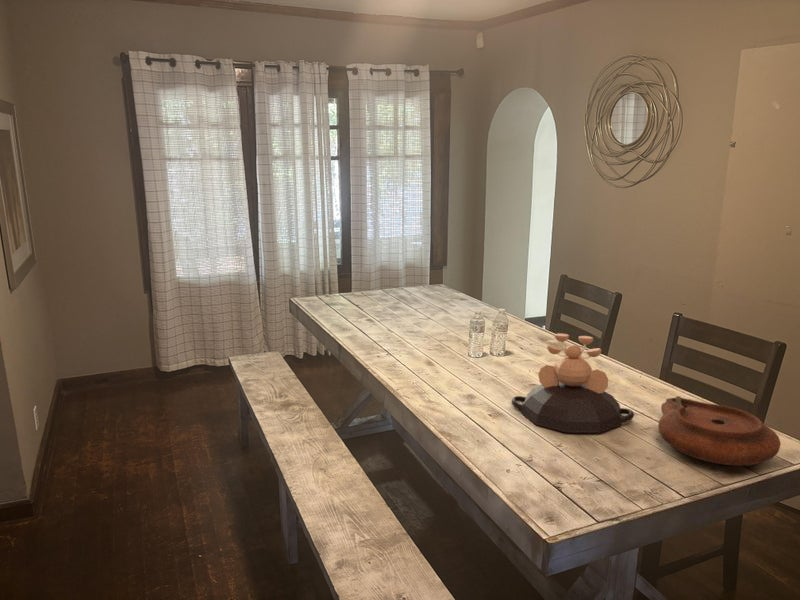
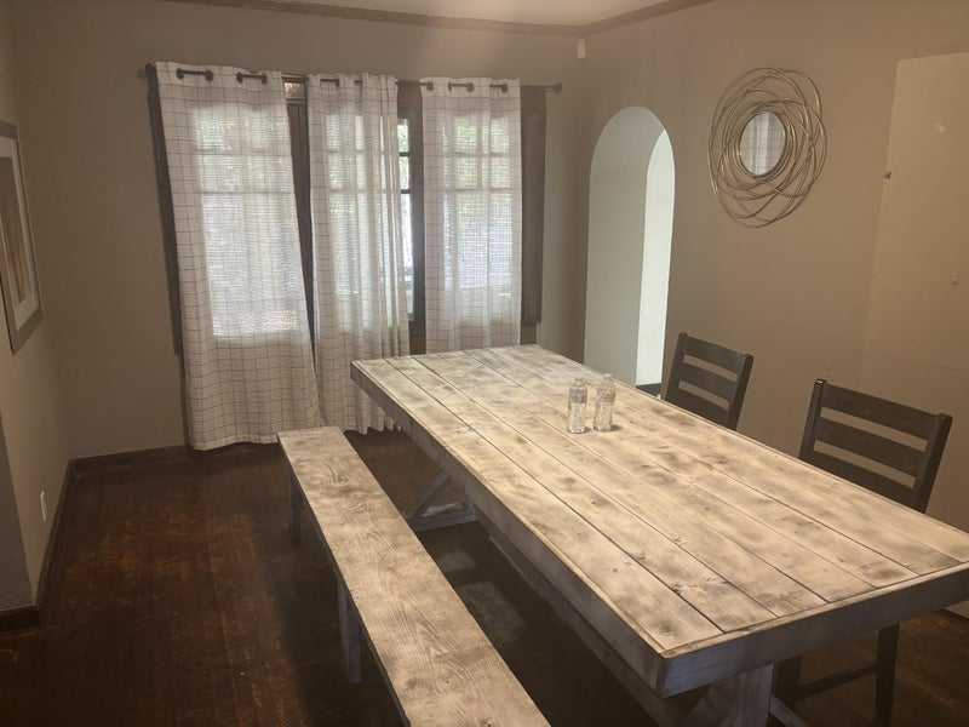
- decorative bowl (572, 374)
- plate (716, 430)
